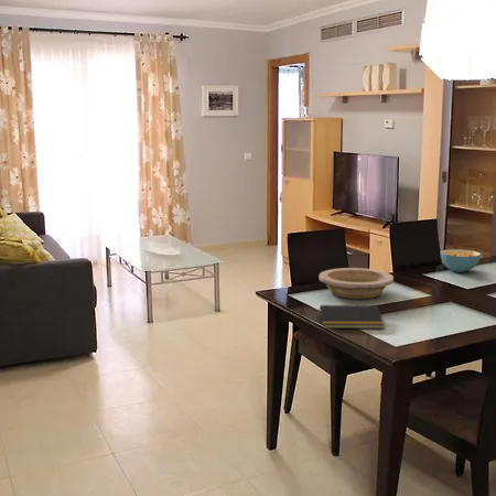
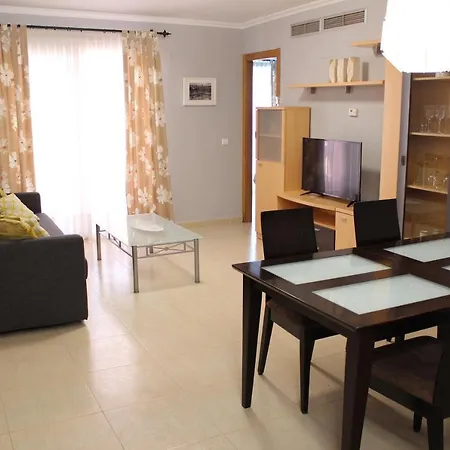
- notepad (351, 315)
- bowl (355, 283)
- cereal bowl (459, 261)
